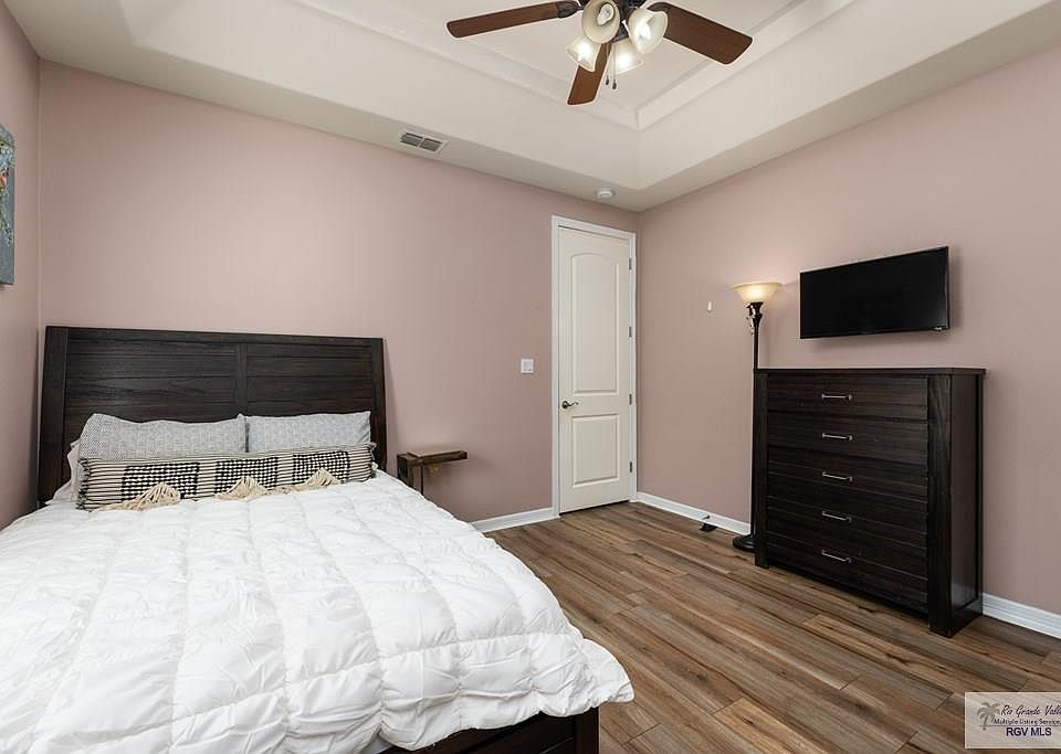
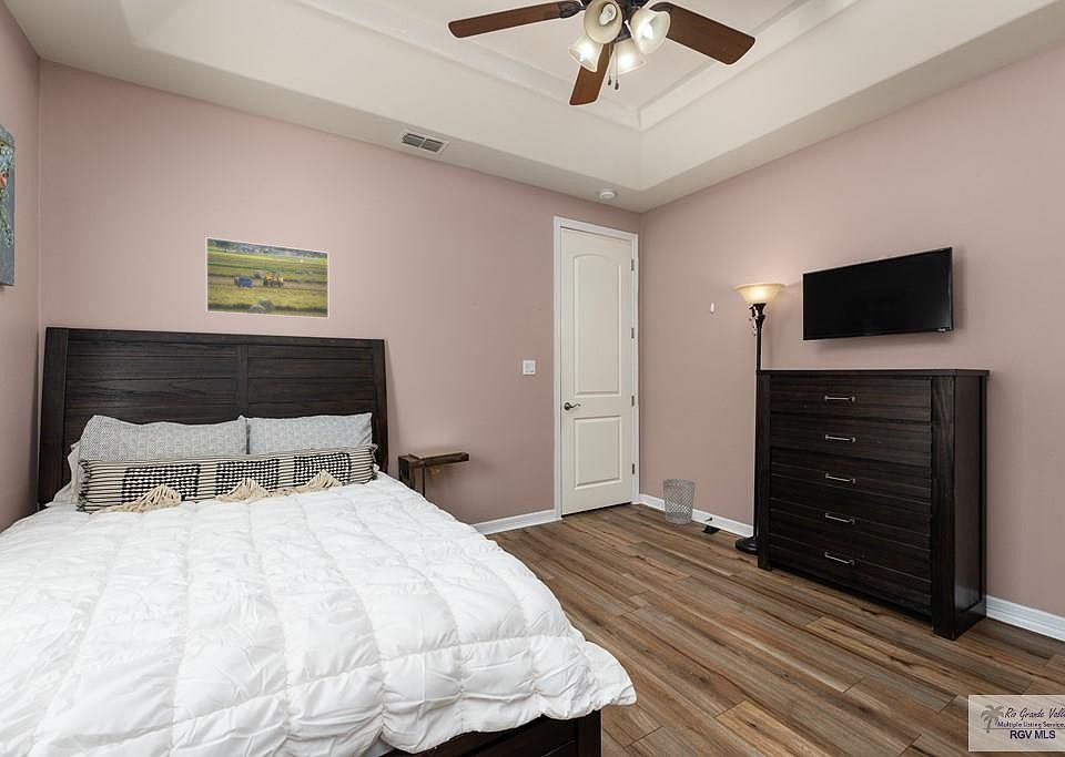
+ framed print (271, 280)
+ wastebasket (678, 501)
